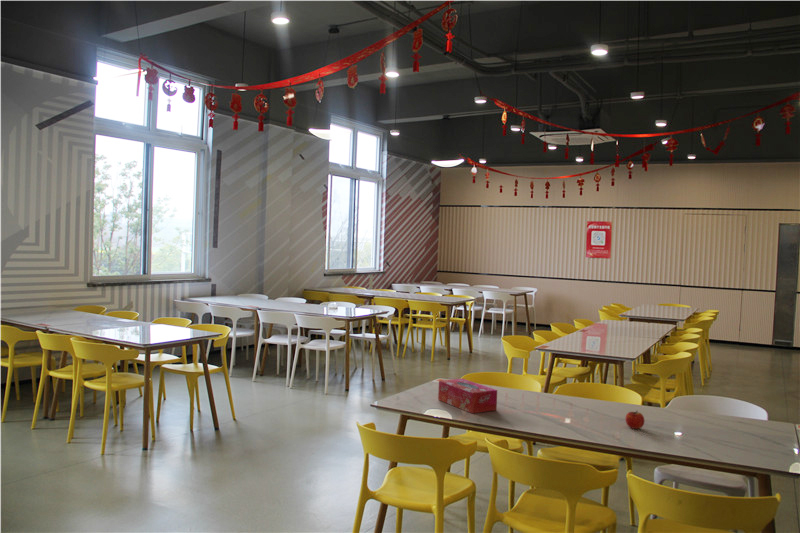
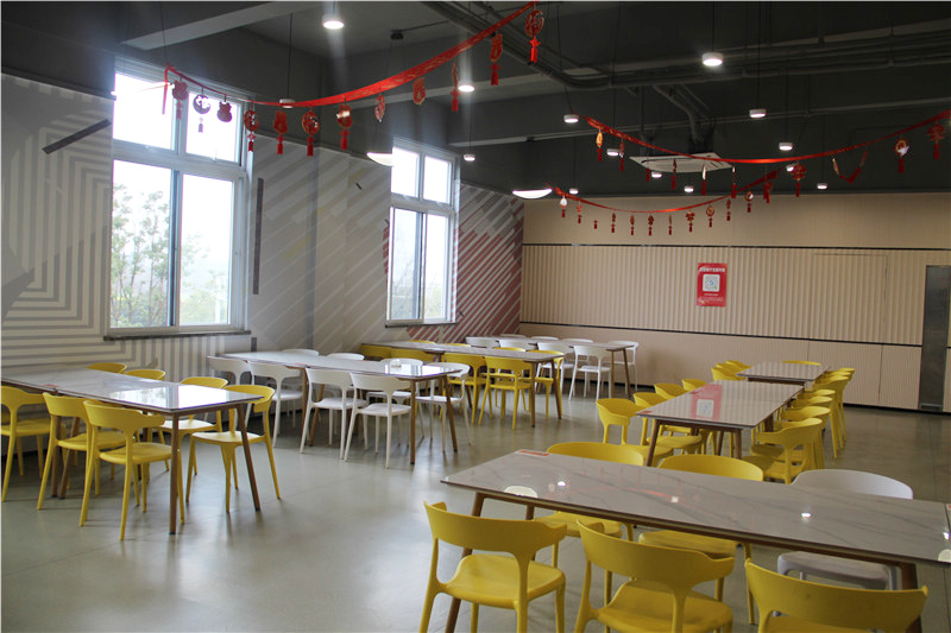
- tissue box (466, 395)
- fruit (634, 419)
